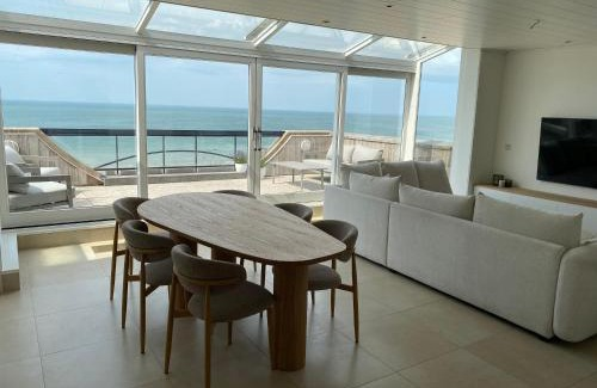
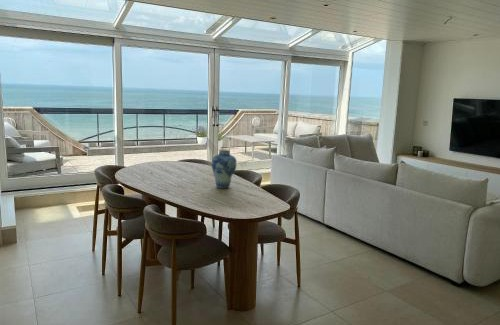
+ vase (223, 169)
